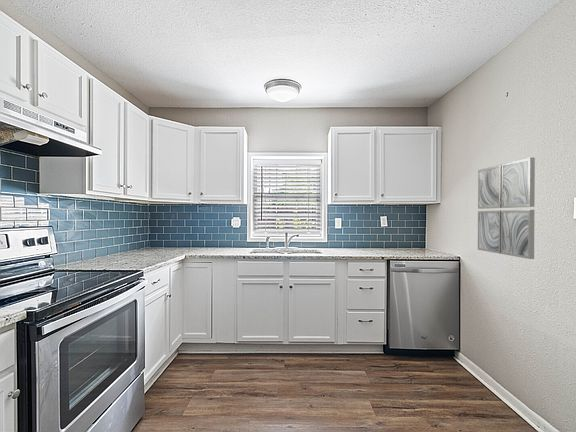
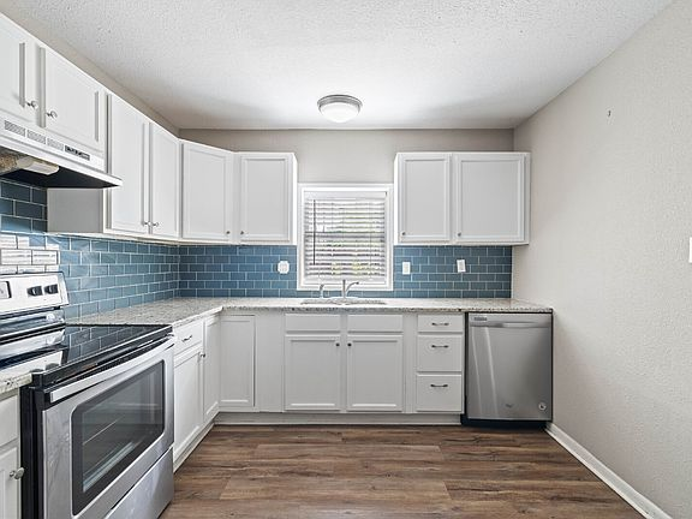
- wall art (502, 210)
